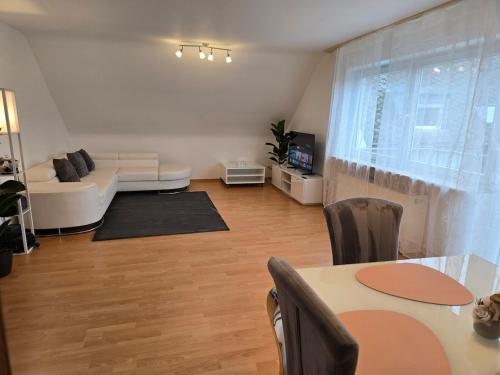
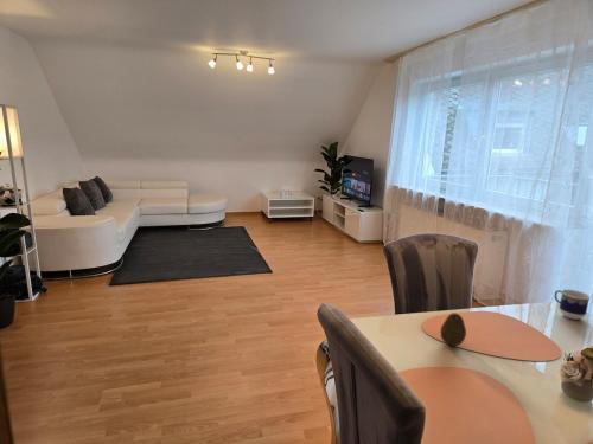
+ fruit (453, 328)
+ cup (569, 303)
